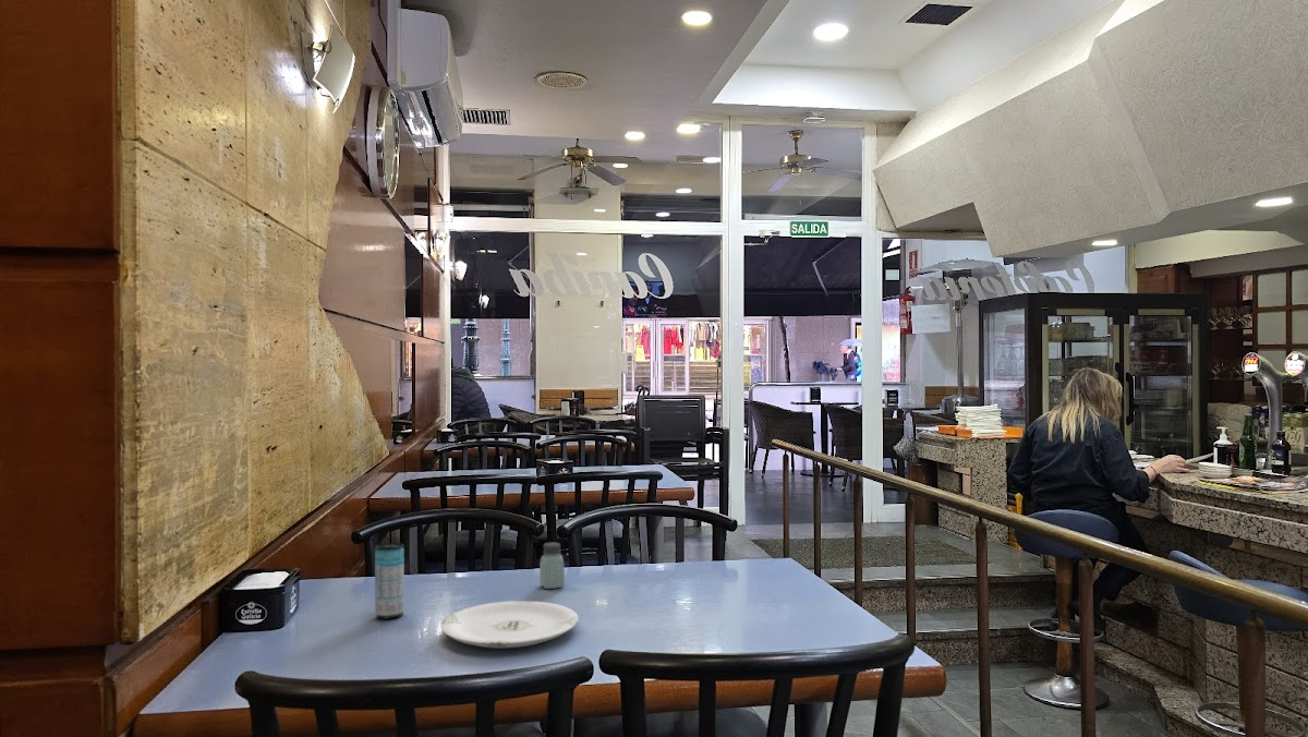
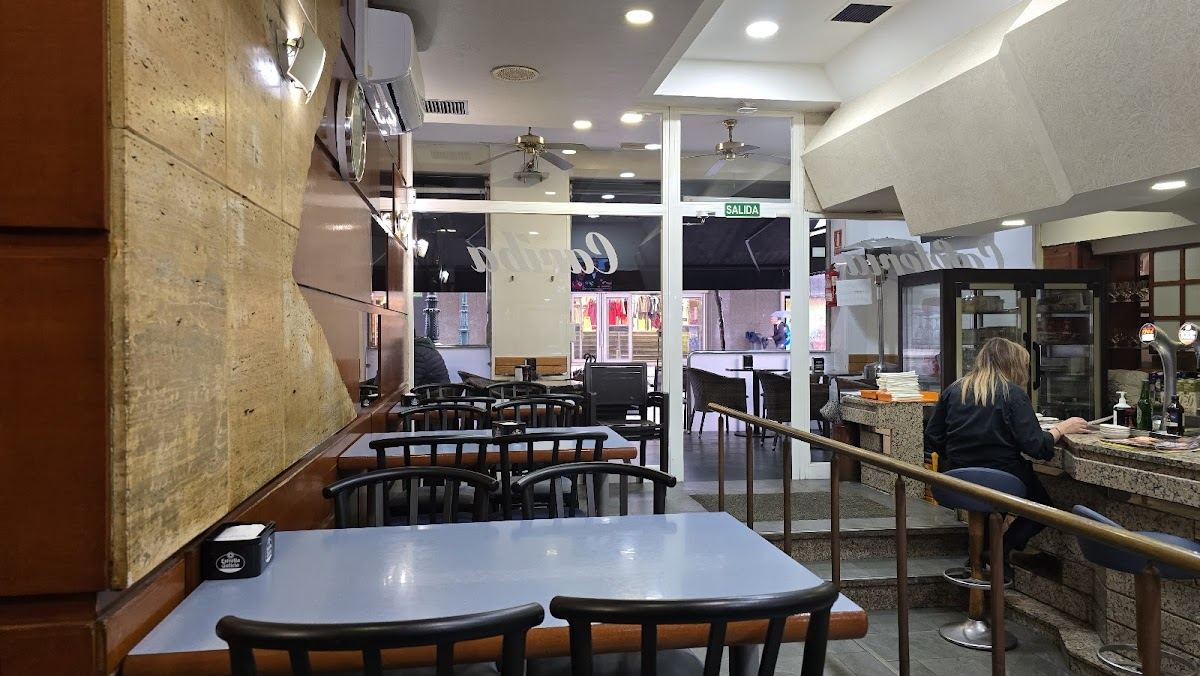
- plate (510, 625)
- beverage can (389, 580)
- saltshaker (552, 565)
